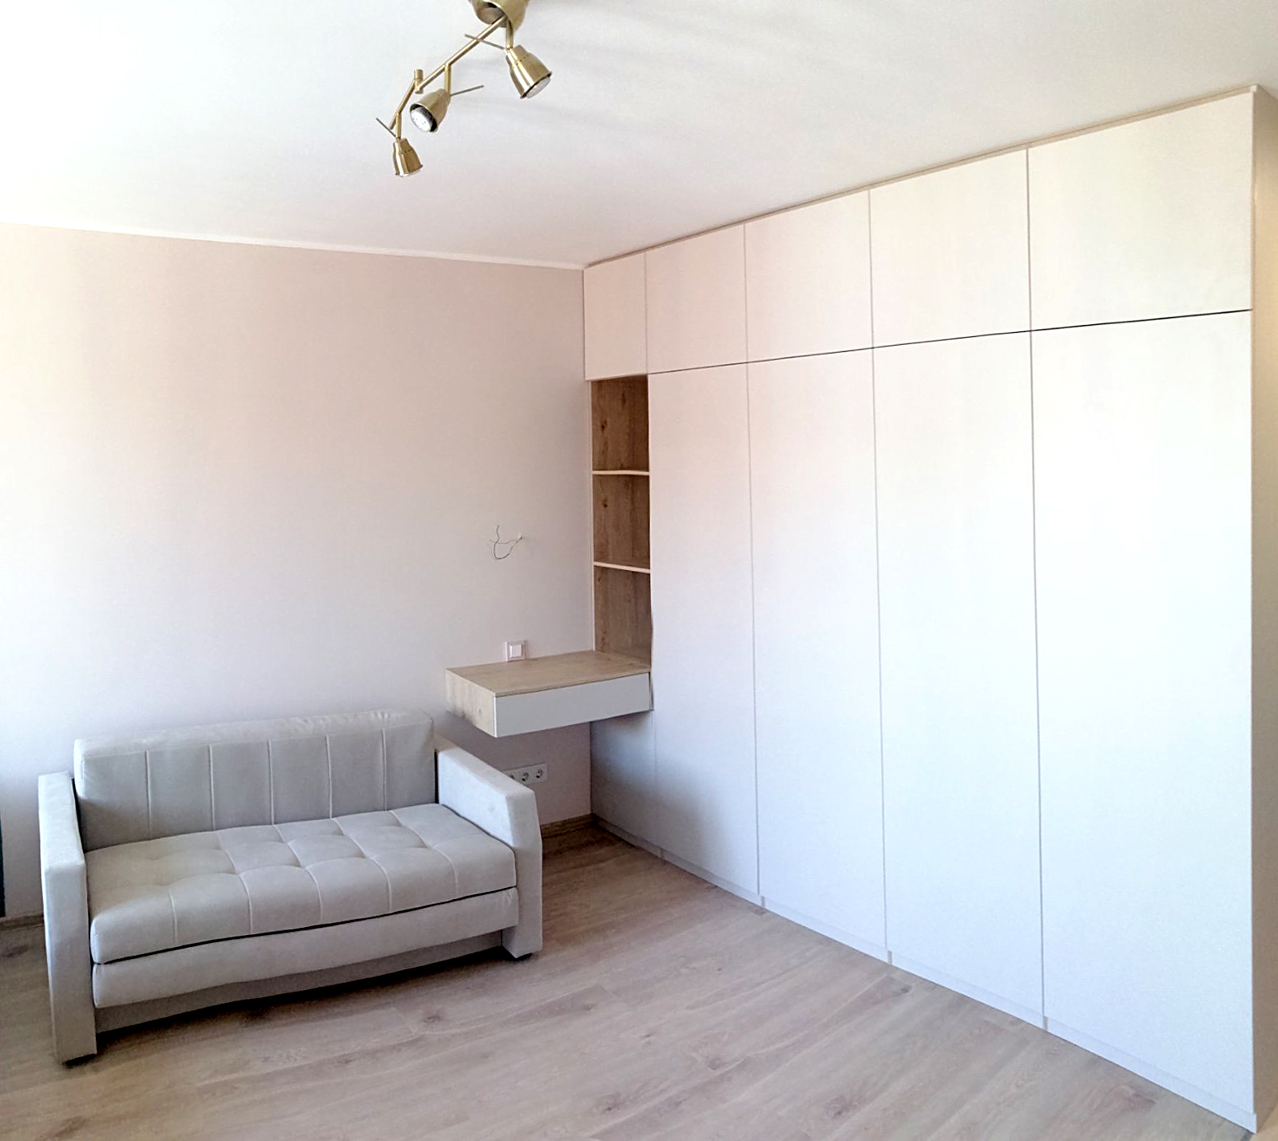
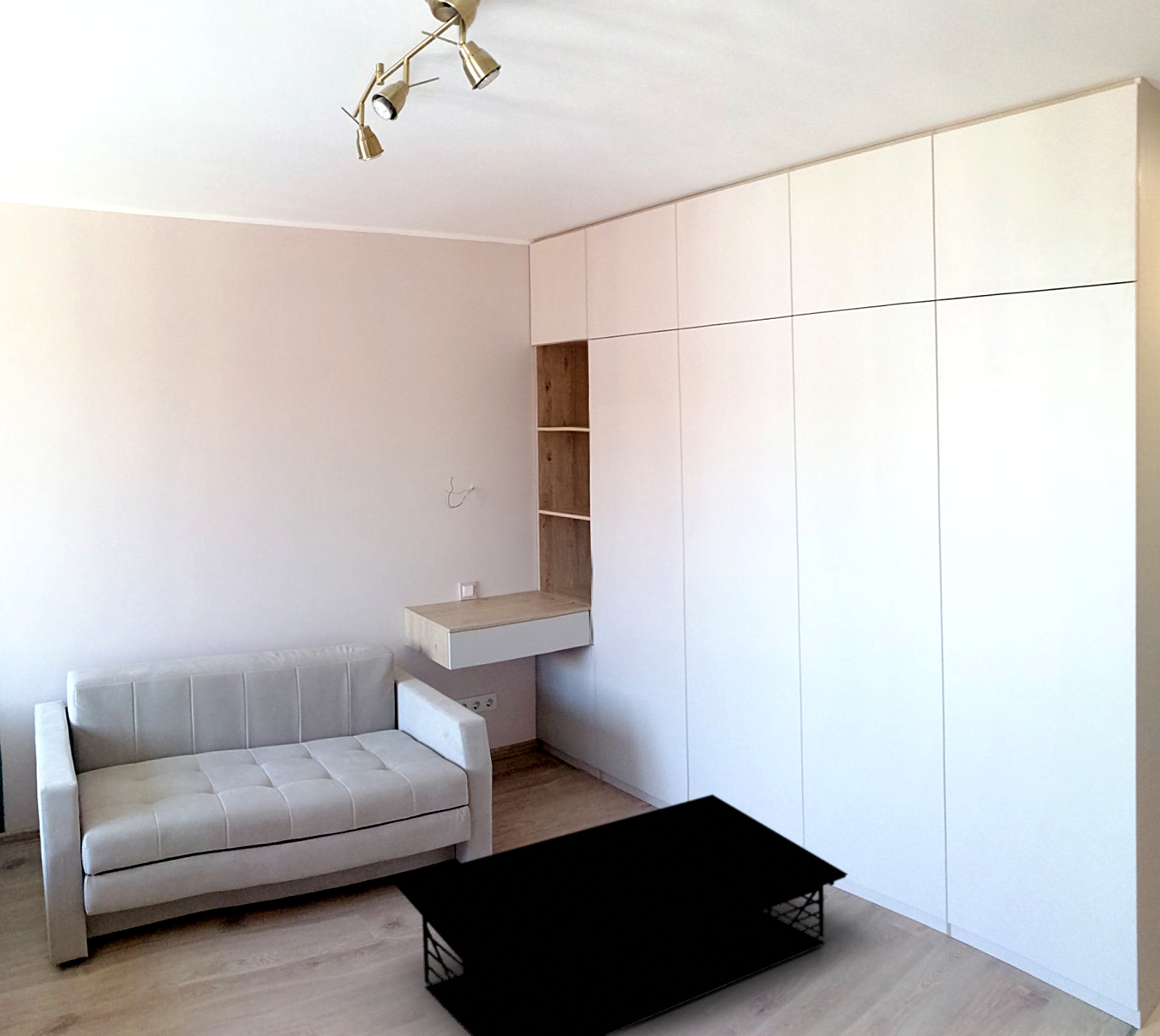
+ coffee table (628, 914)
